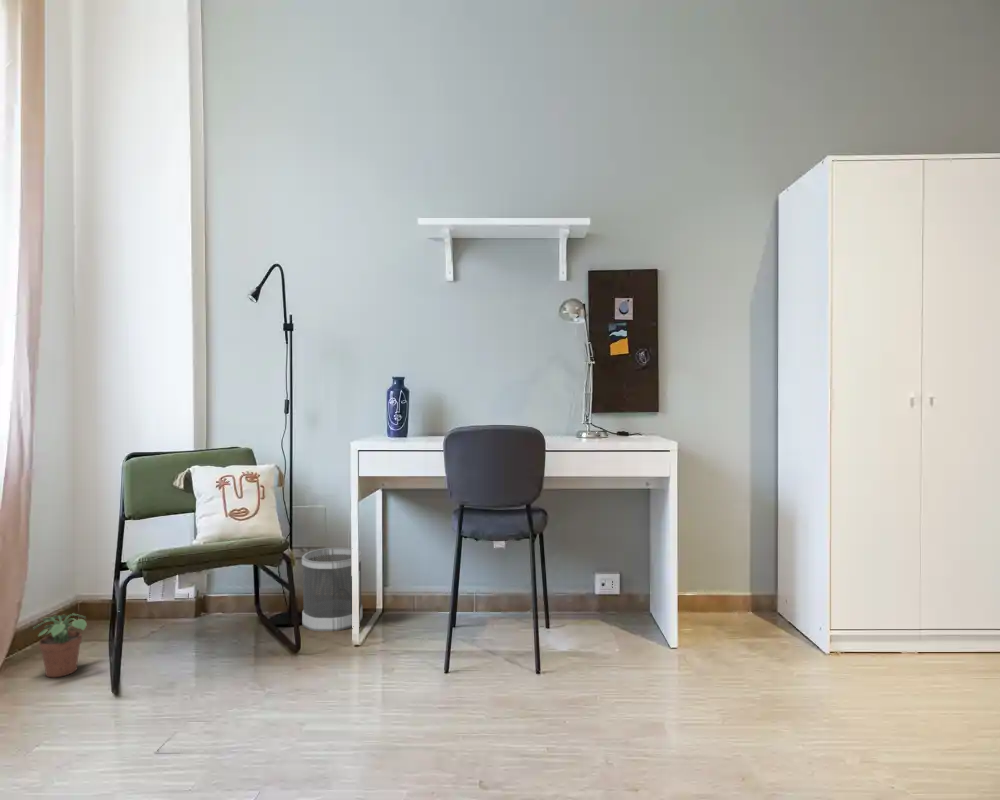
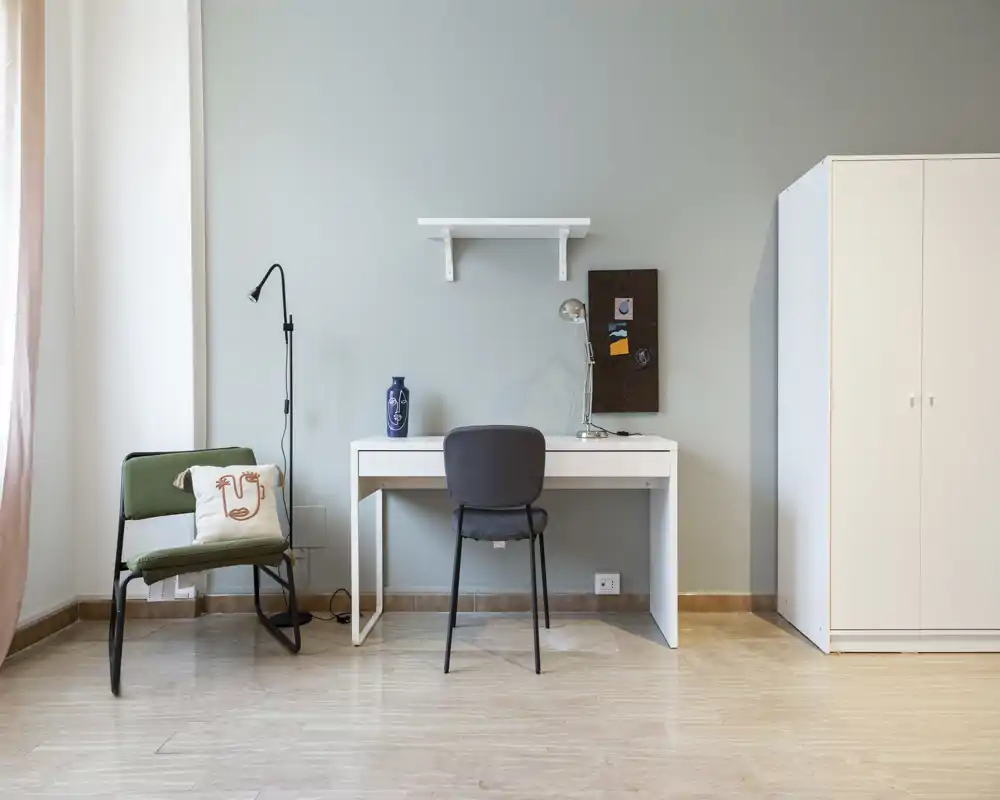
- potted plant (63, 644)
- wastebasket (332, 588)
